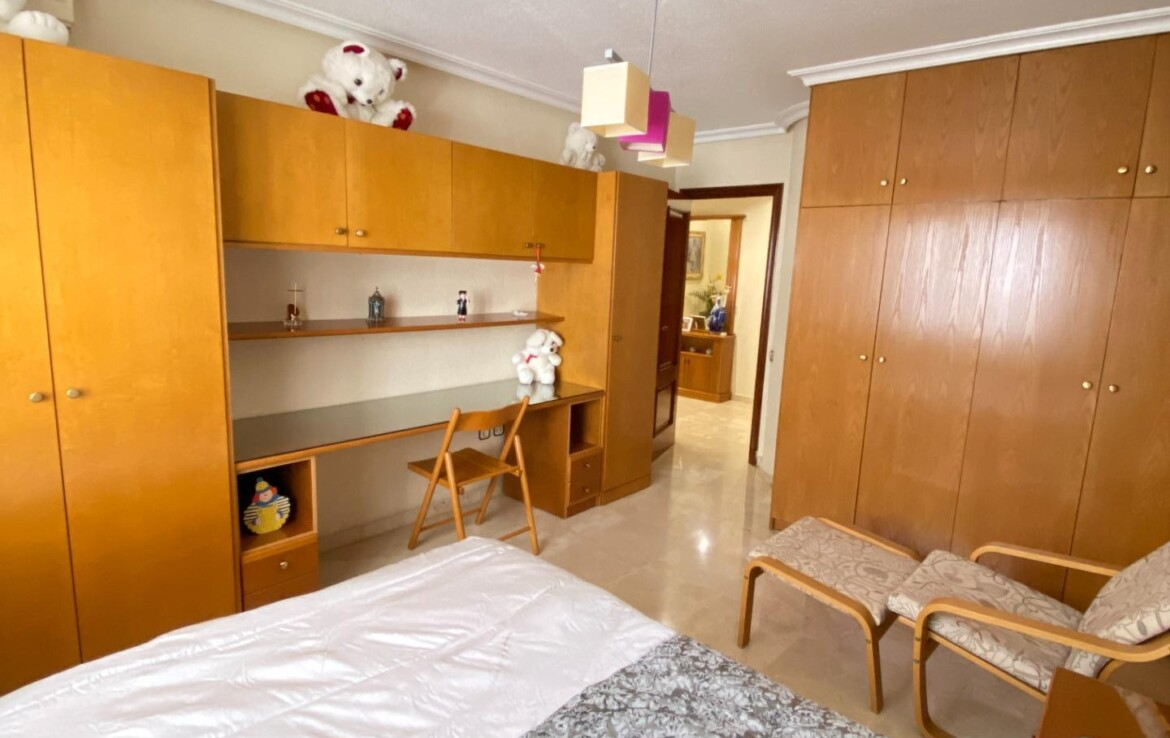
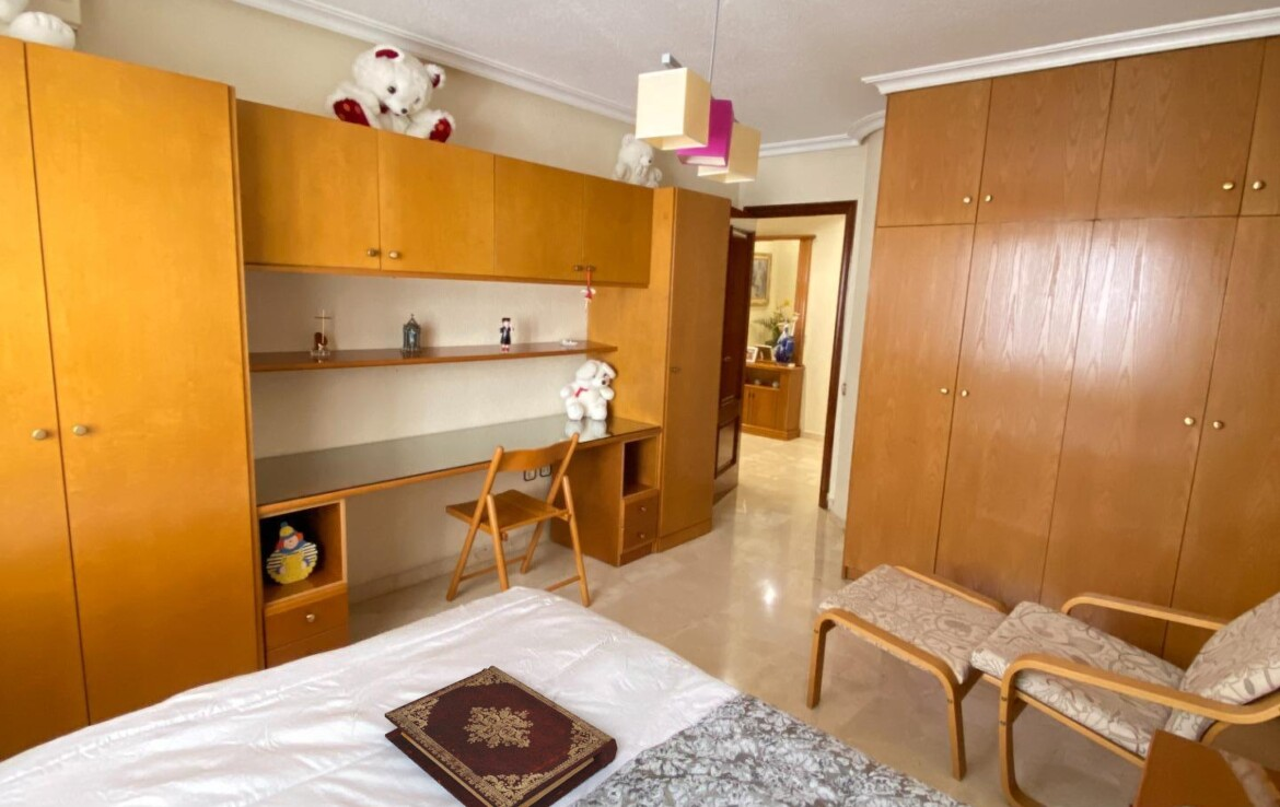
+ book (499, 736)
